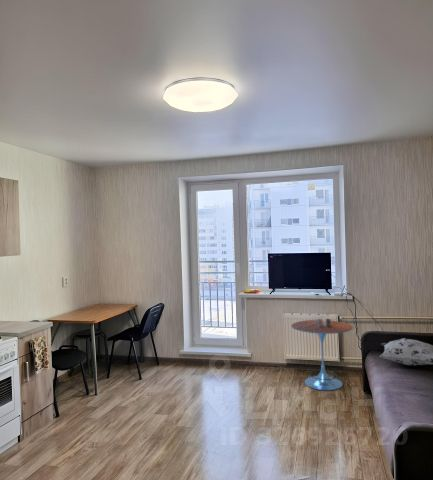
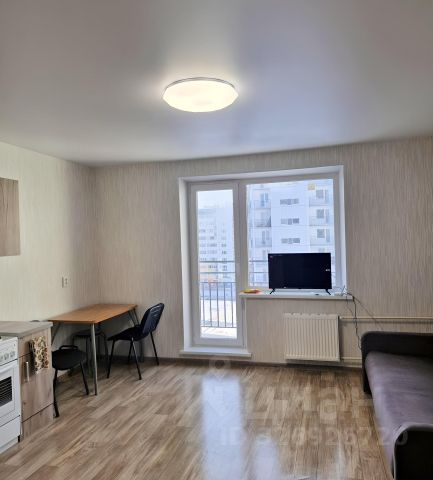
- decorative pillow (409, 351)
- side table (322, 349)
